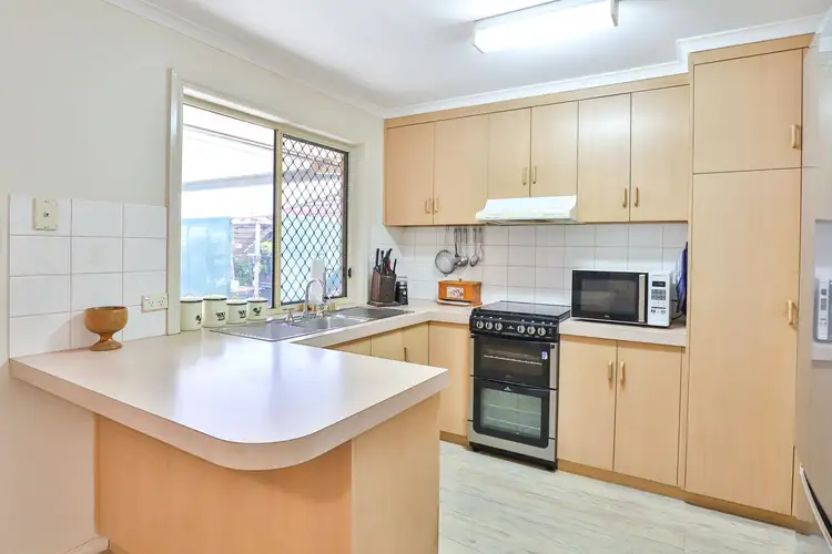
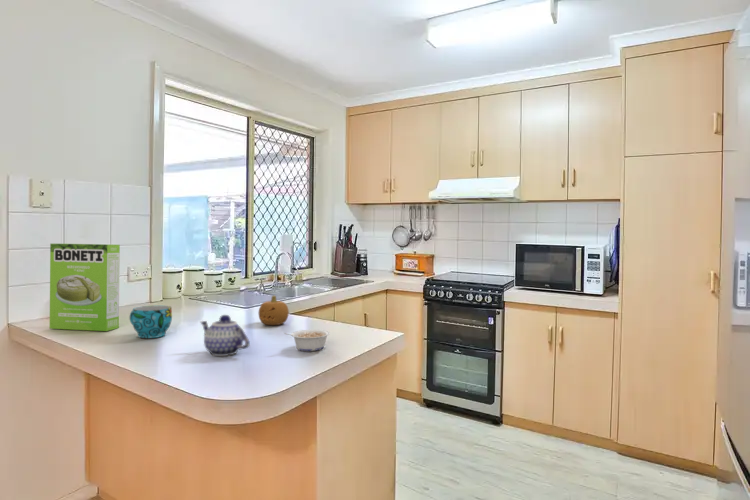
+ cup (149, 321)
+ teapot (223, 333)
+ legume (309, 339)
+ fruit (273, 309)
+ cake mix box (84, 286)
